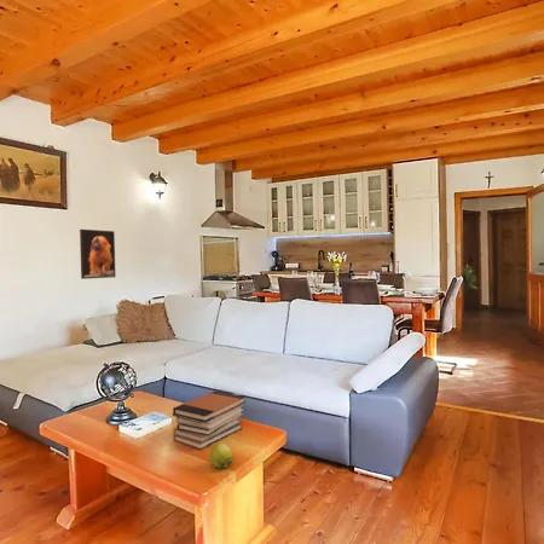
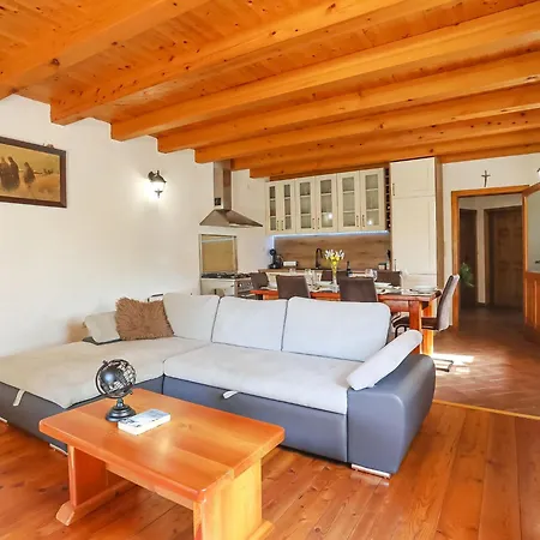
- apple (221, 456)
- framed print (98, 254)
- book stack (210, 417)
